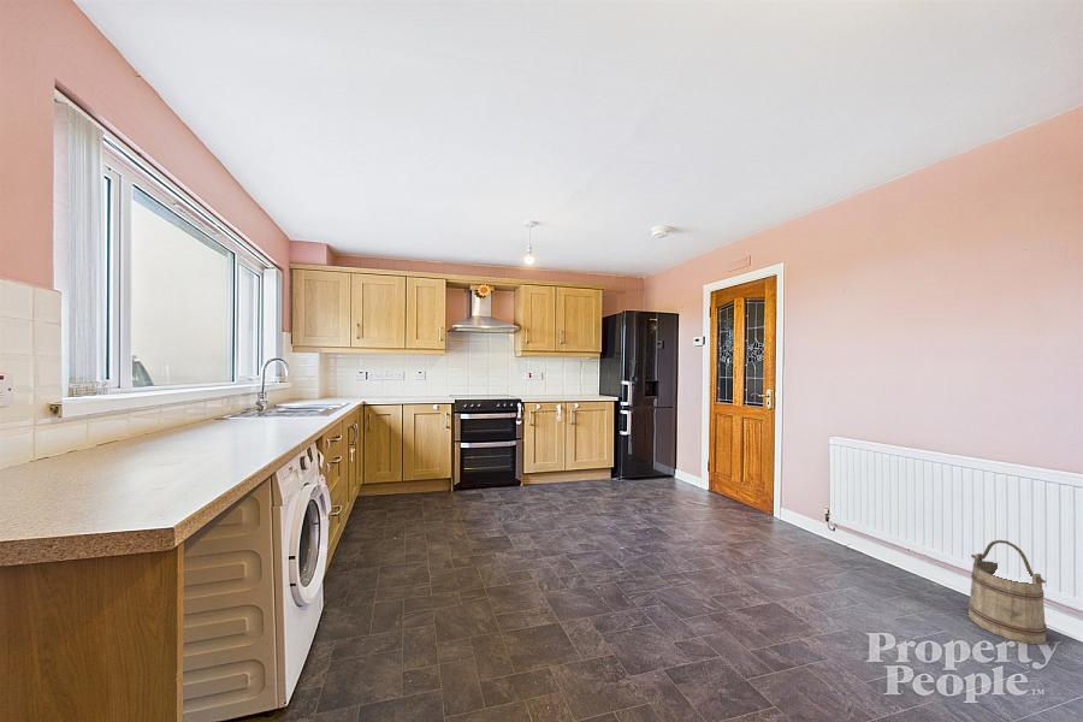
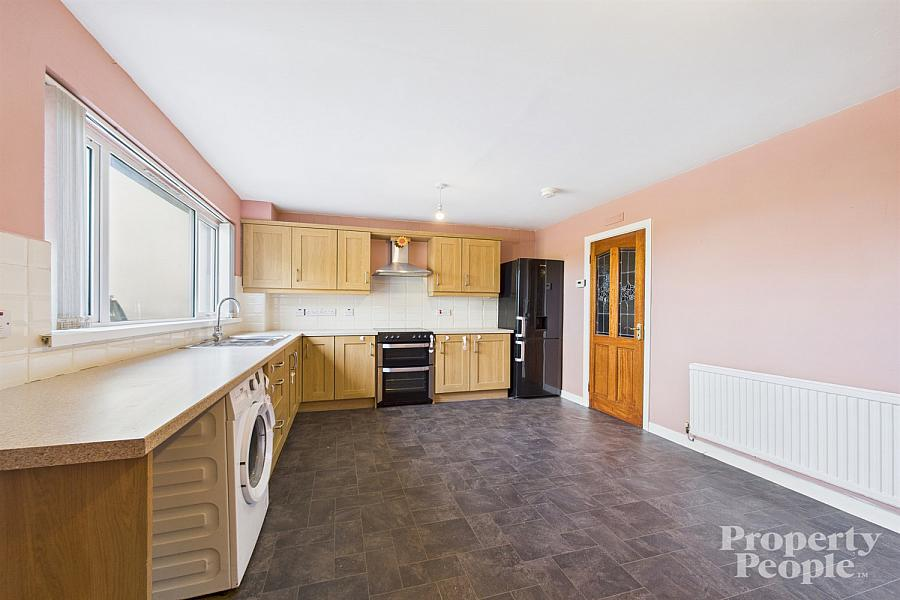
- bucket (1006, 584)
